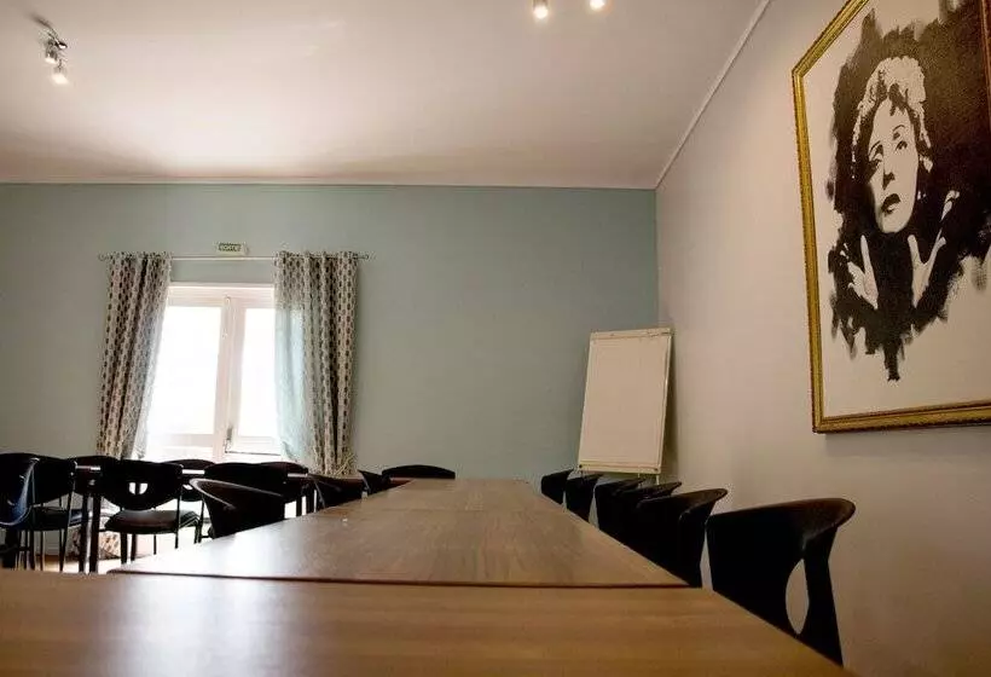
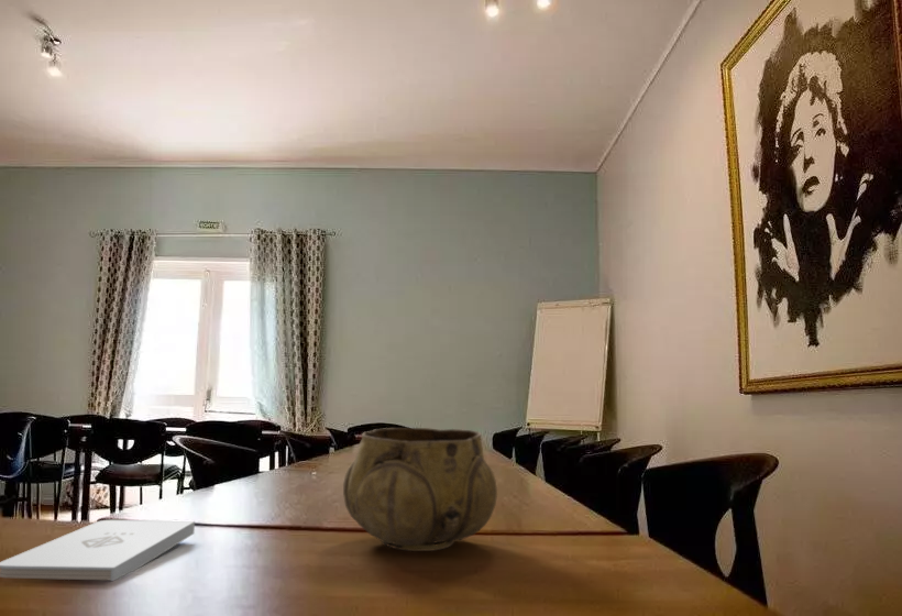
+ notepad (106, 547)
+ decorative bowl (420, 486)
